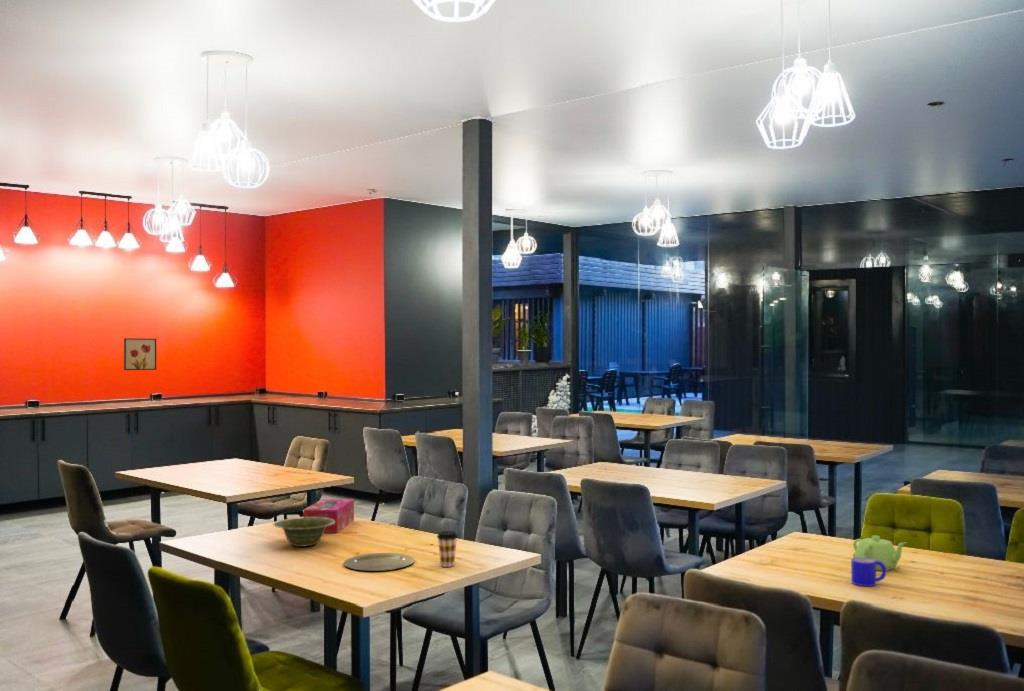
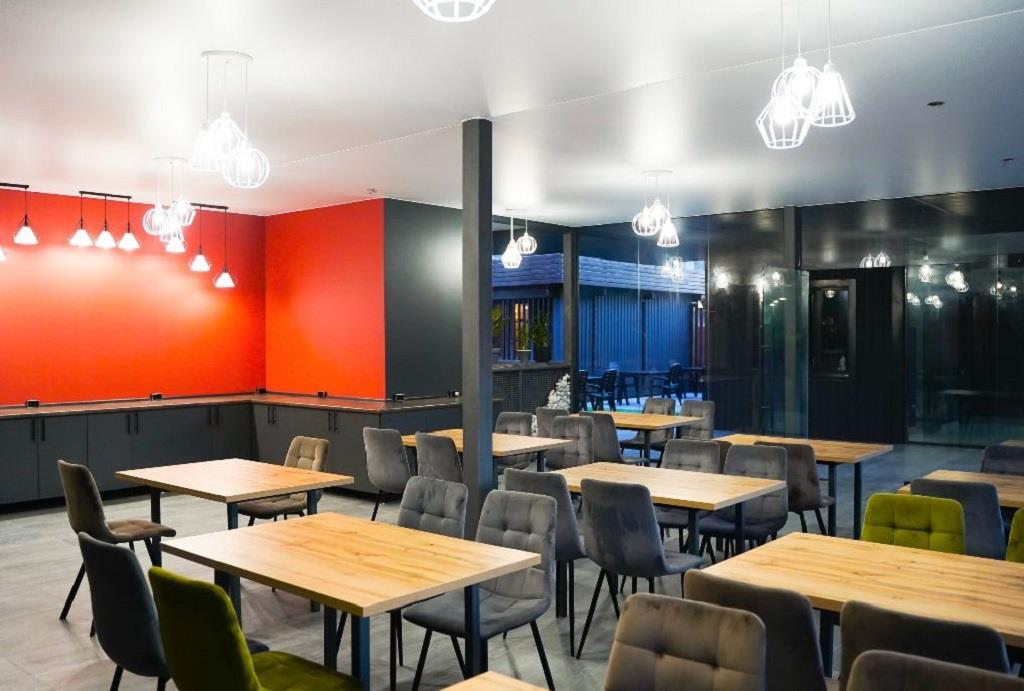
- plate (379, 561)
- wall art (140, 354)
- coffee cup (447, 548)
- tissue box (329, 515)
- mug (869, 571)
- teapot (879, 551)
- dish (304, 533)
